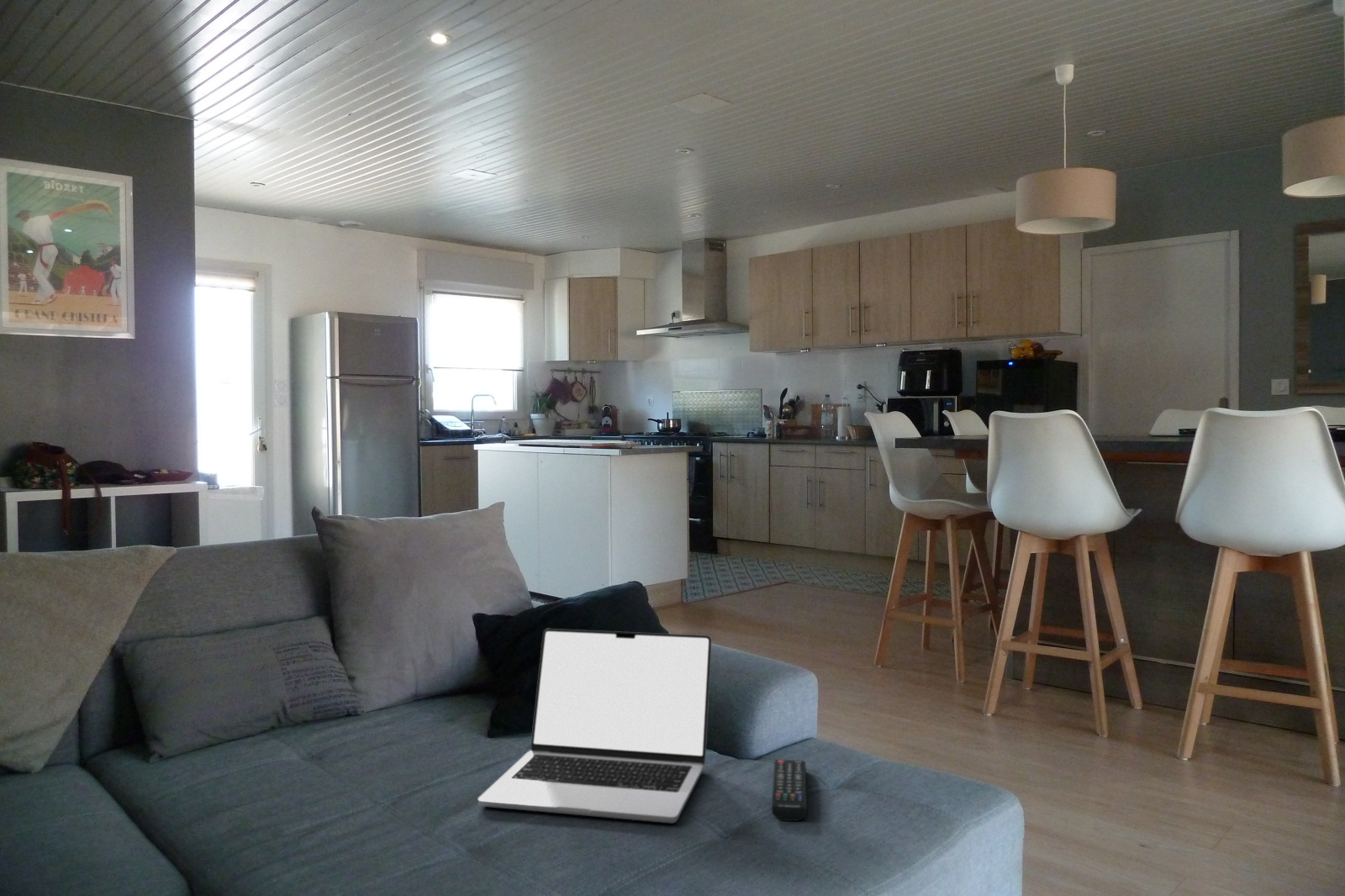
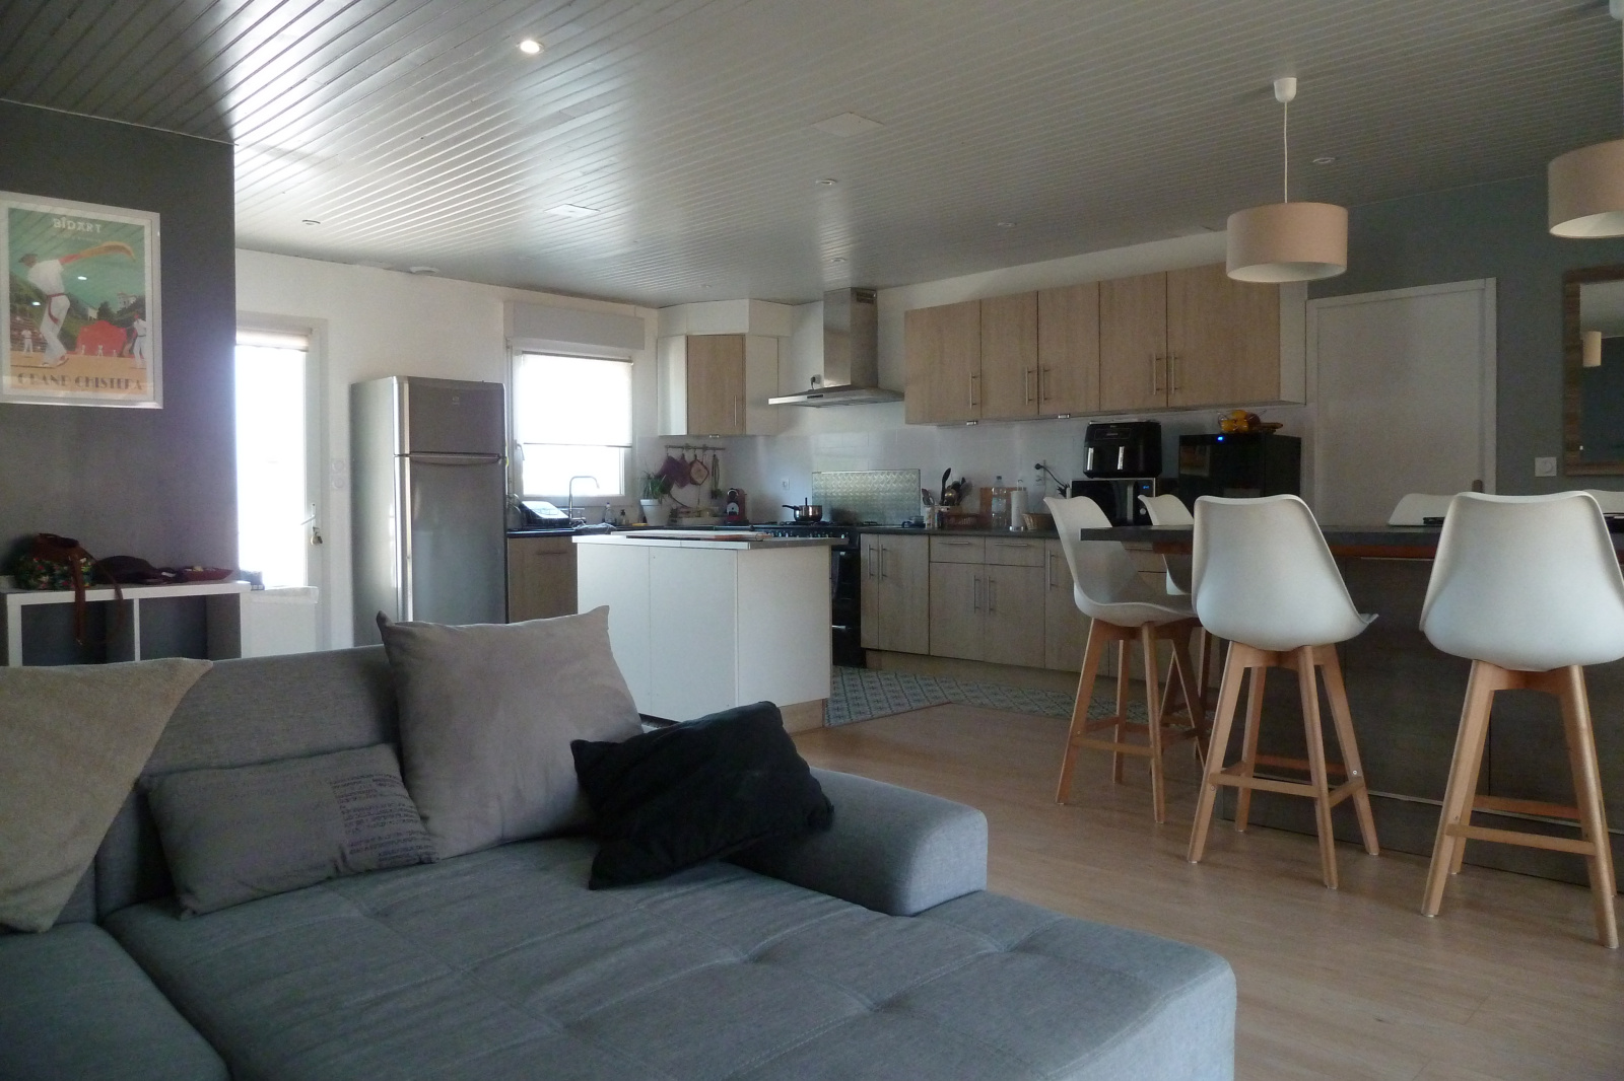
- remote control (789, 787)
- laptop (602, 715)
